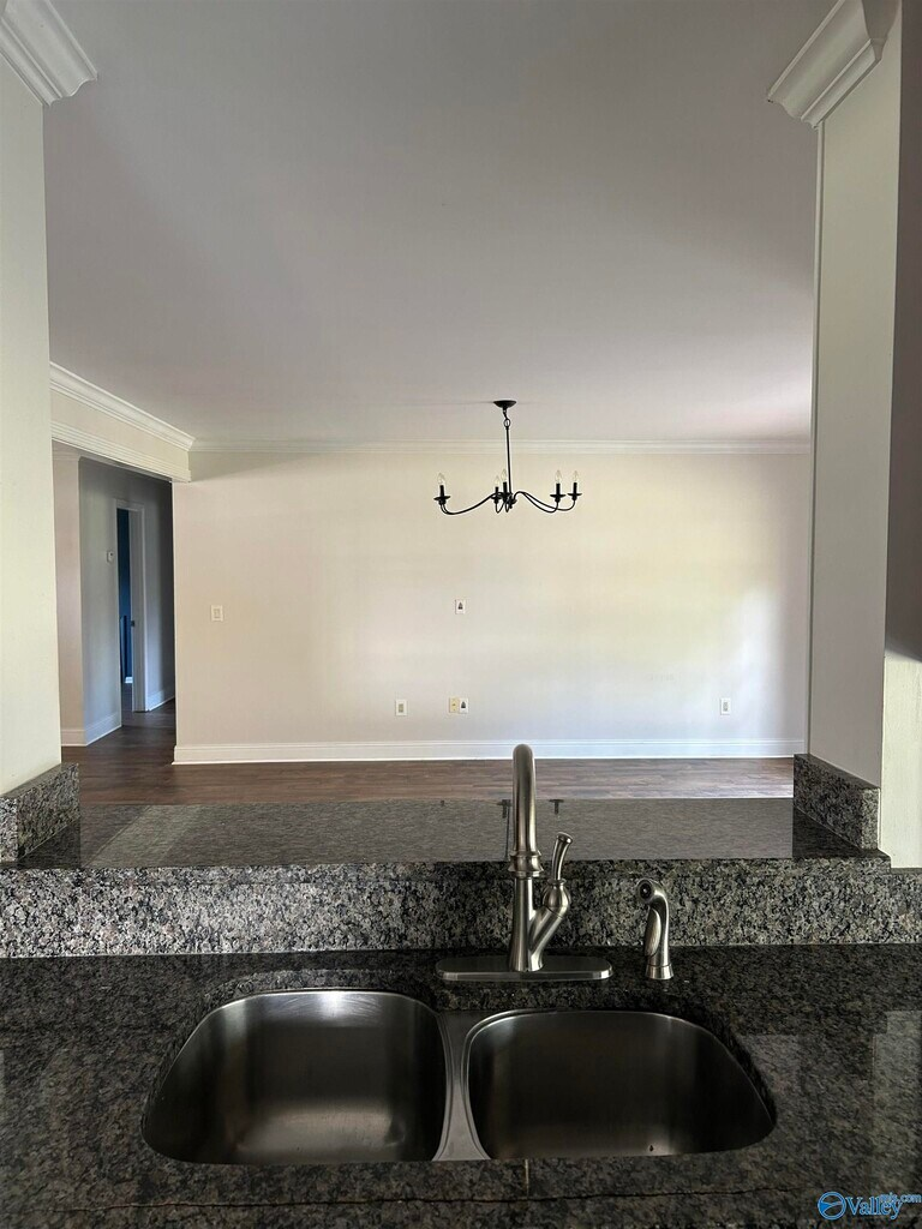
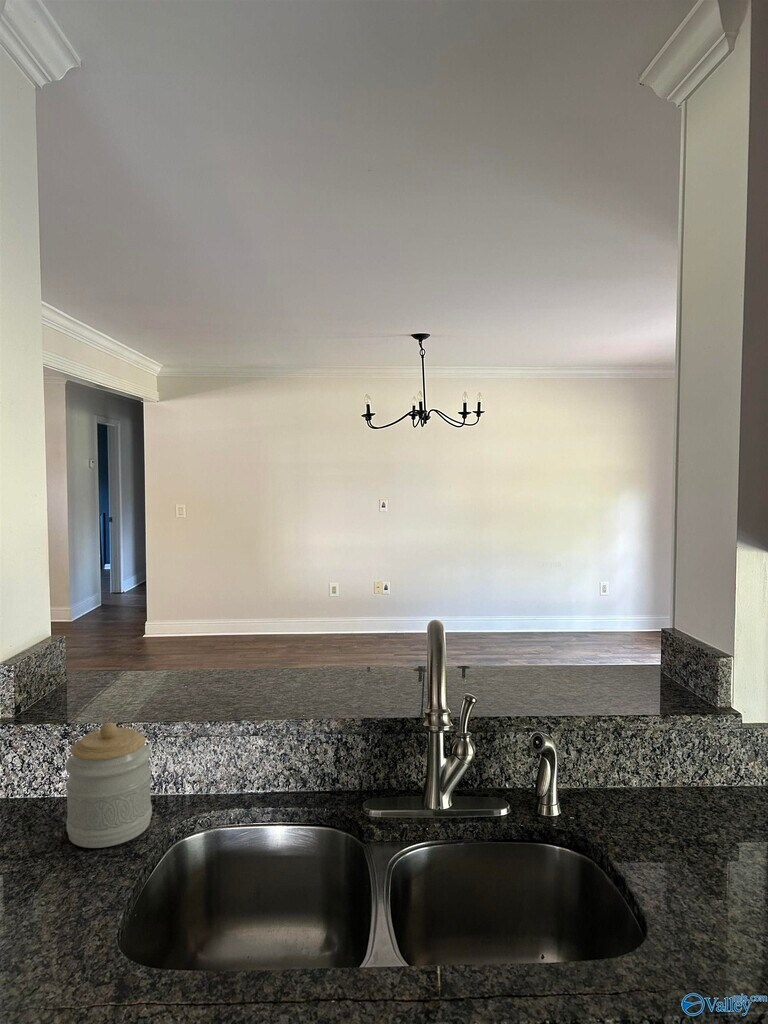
+ jar (109, 775)
